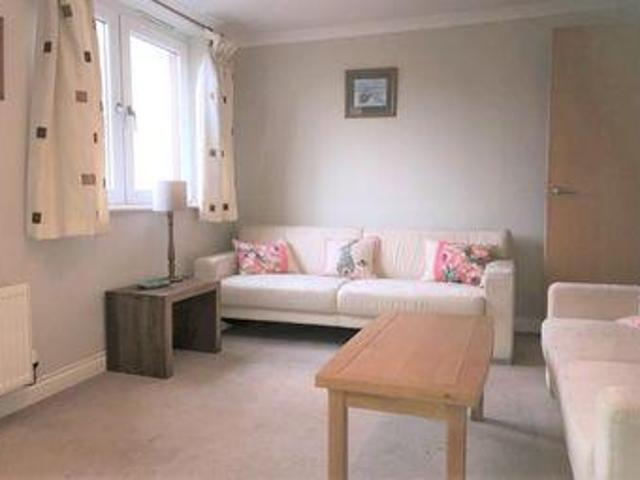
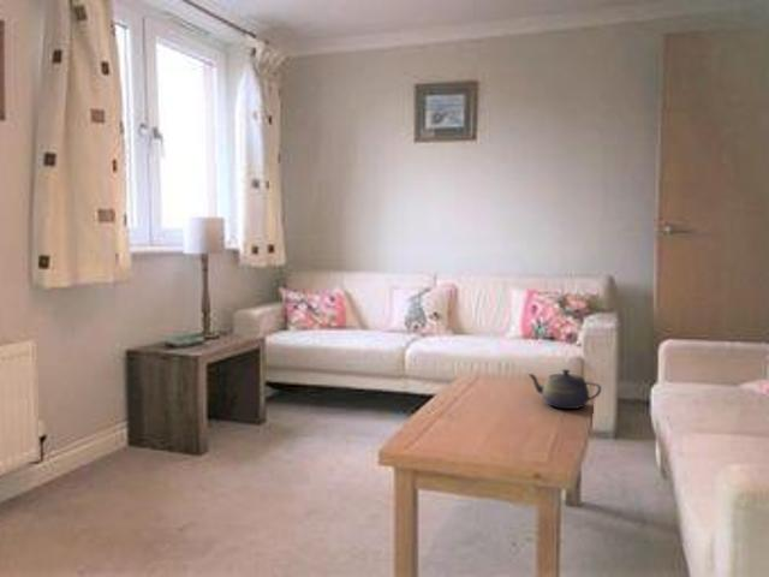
+ teapot (562, 387)
